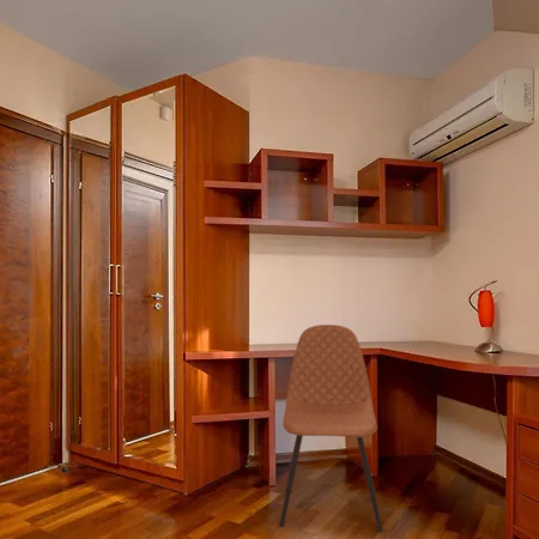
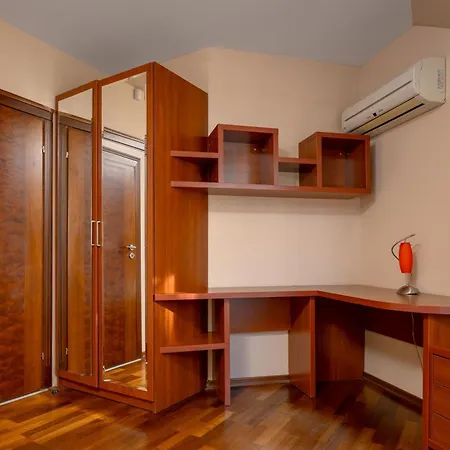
- chair (328, 418)
